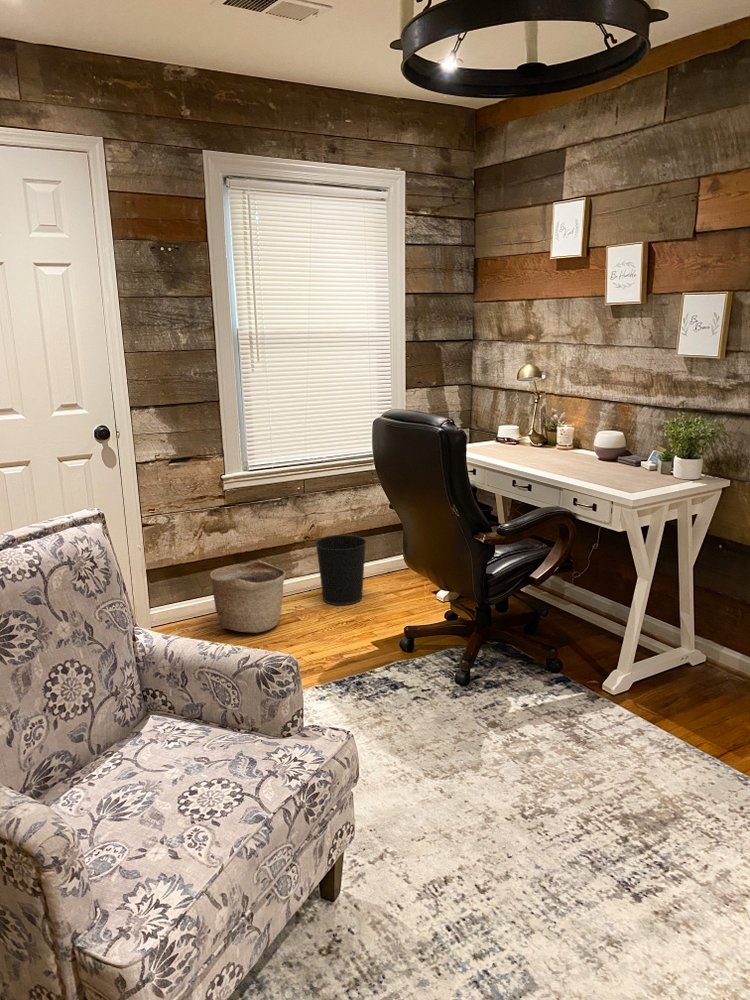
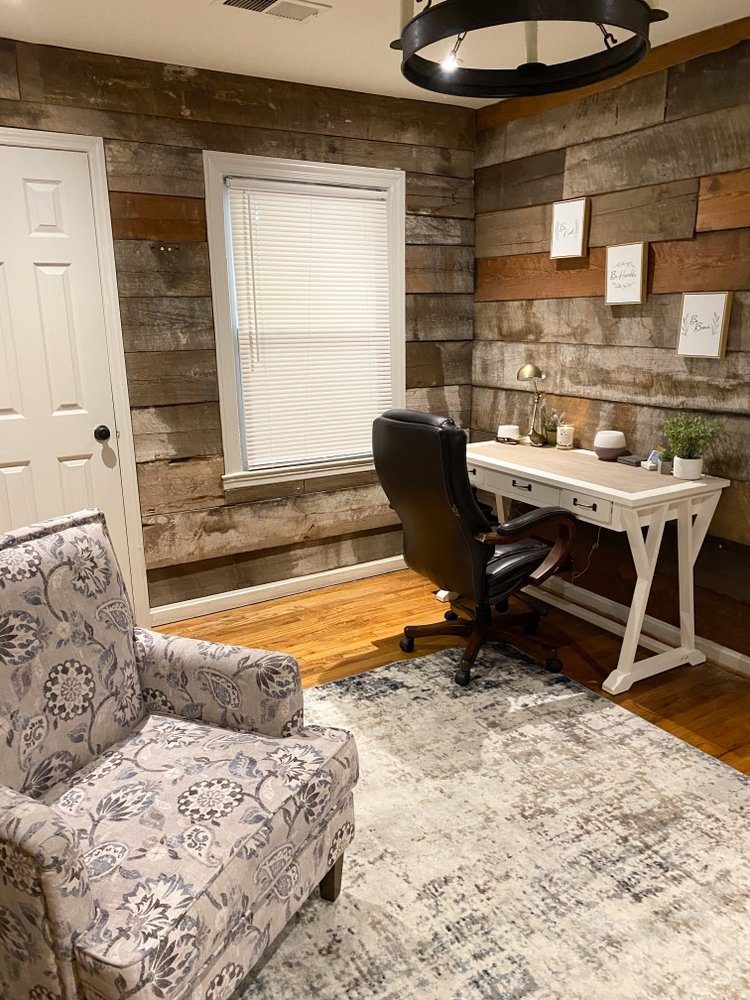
- wastebasket (341, 570)
- basket (248, 594)
